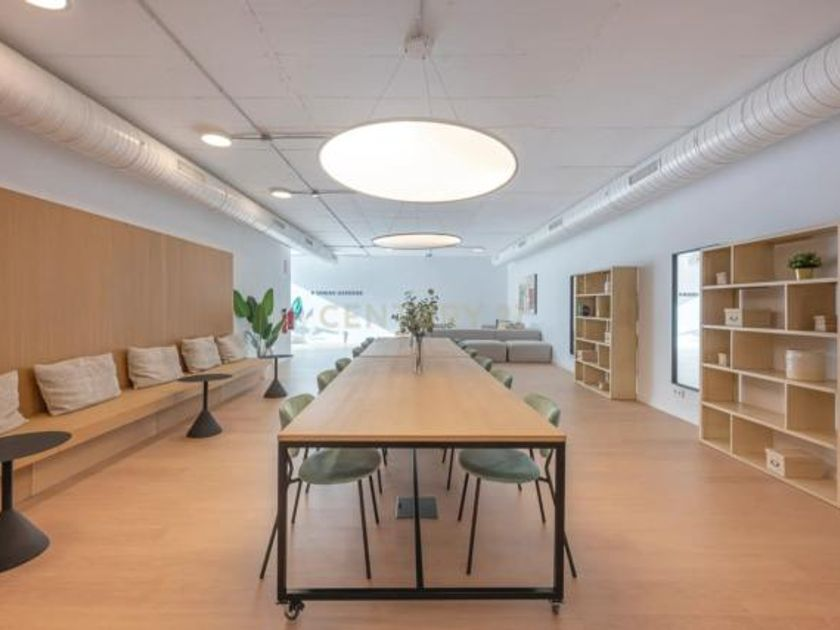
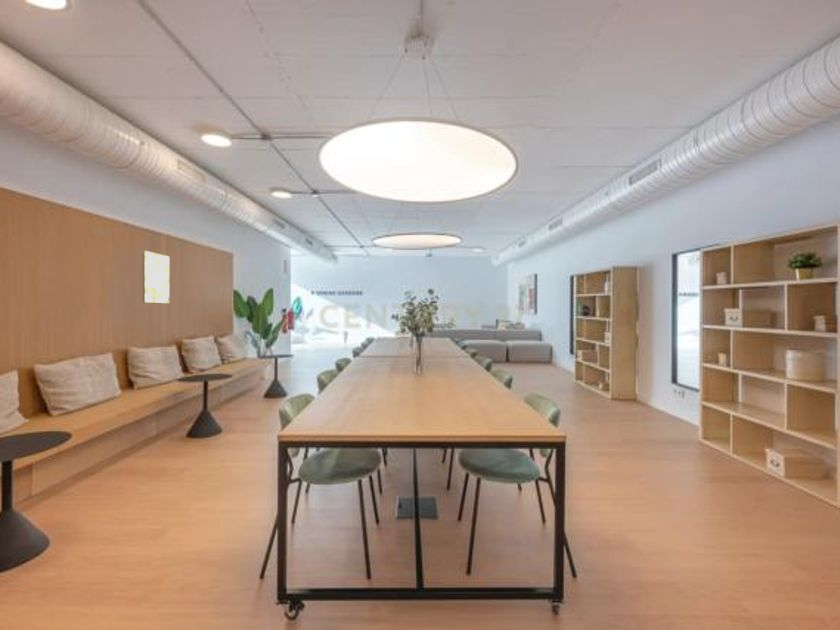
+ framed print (156, 278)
